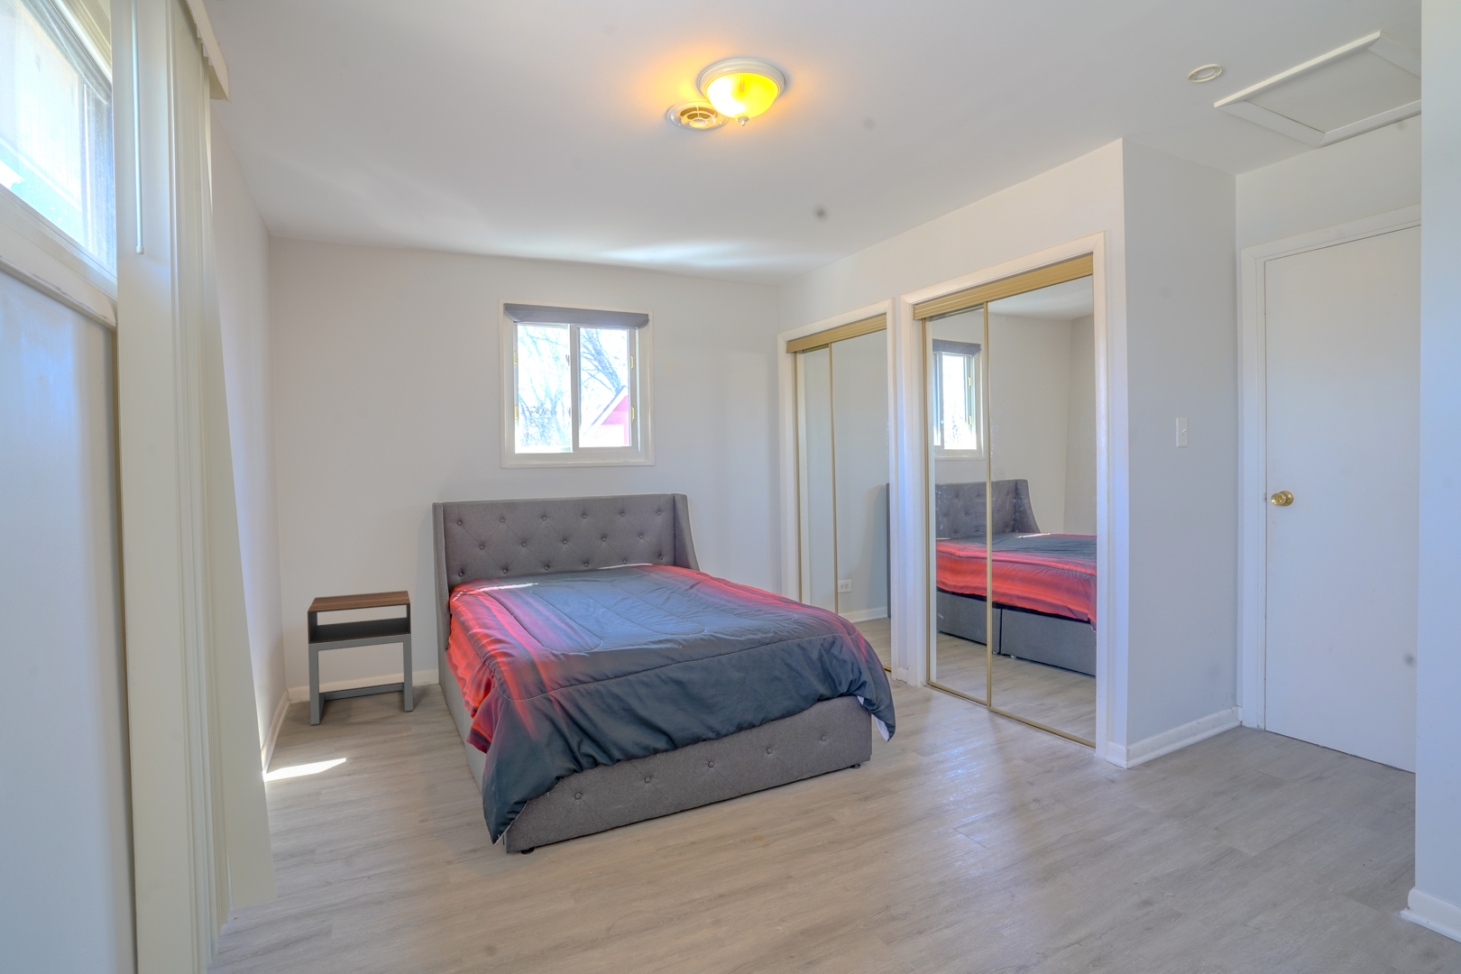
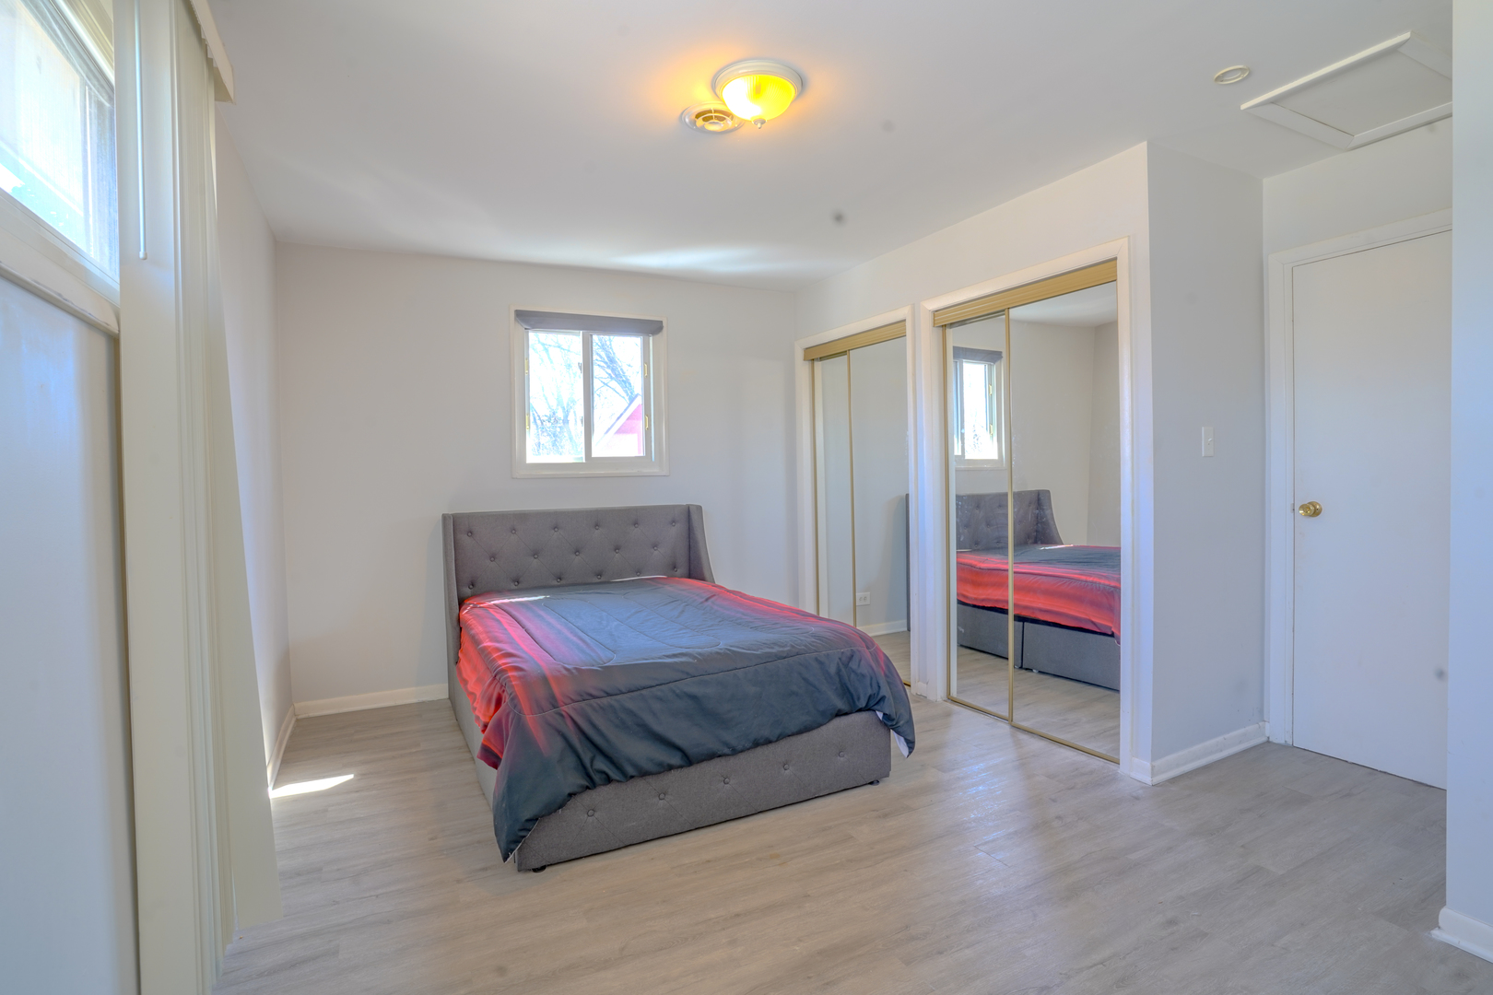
- nightstand (363, 646)
